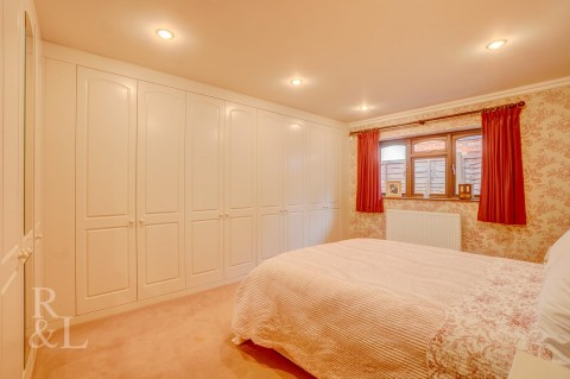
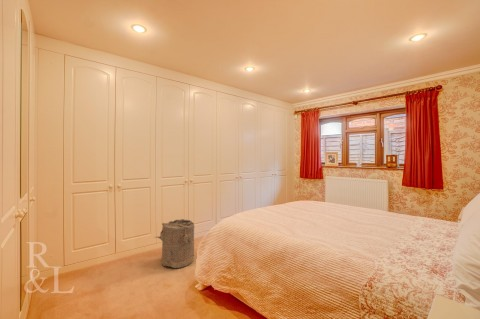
+ laundry hamper (178, 241)
